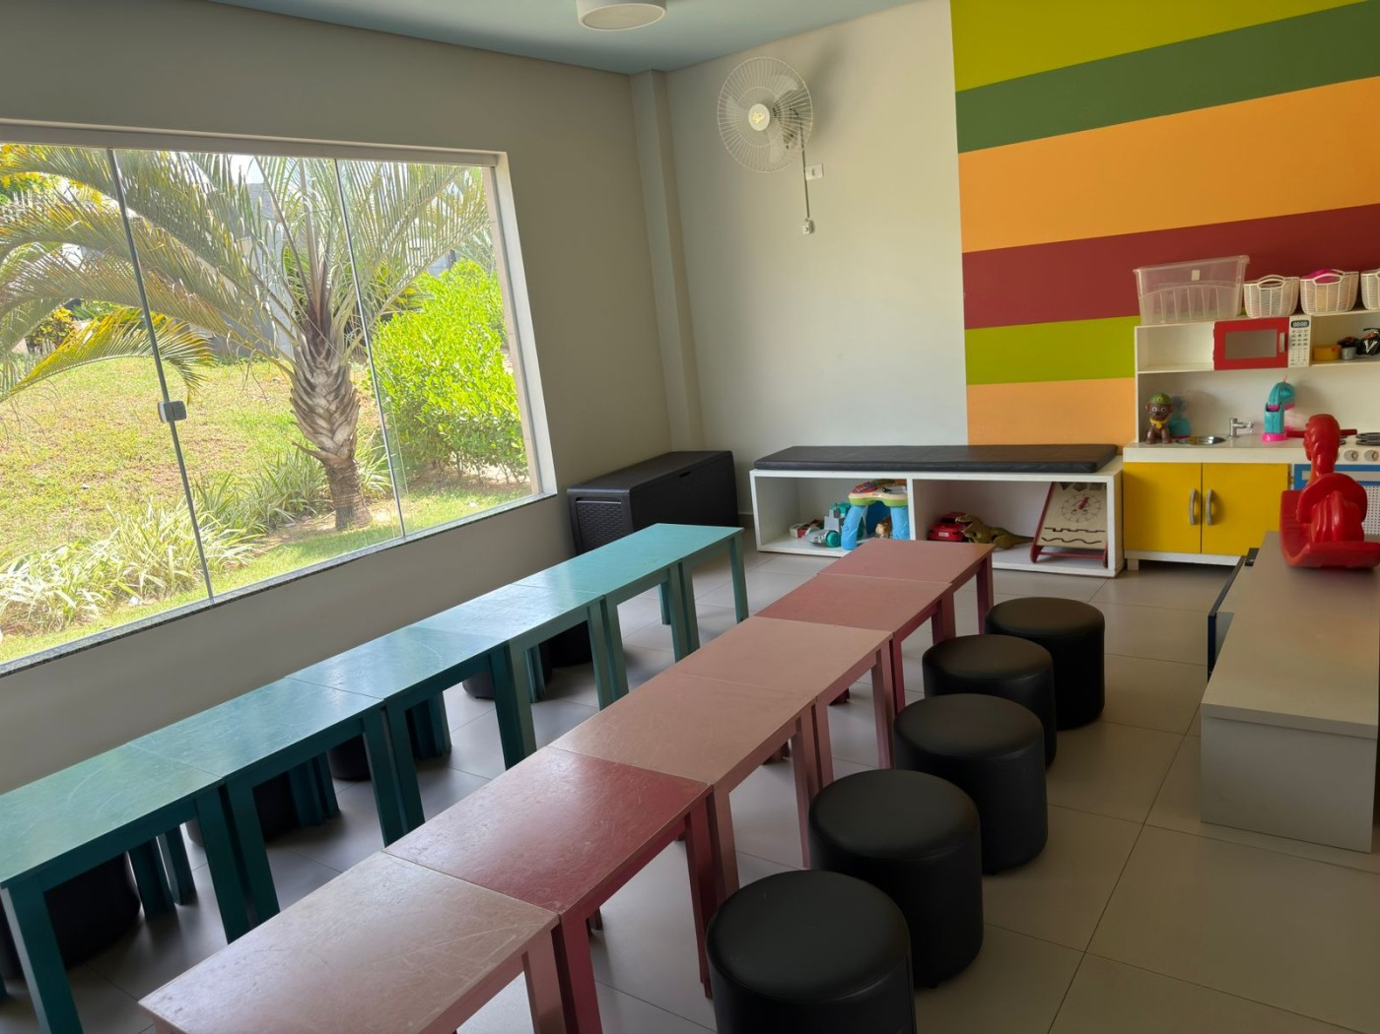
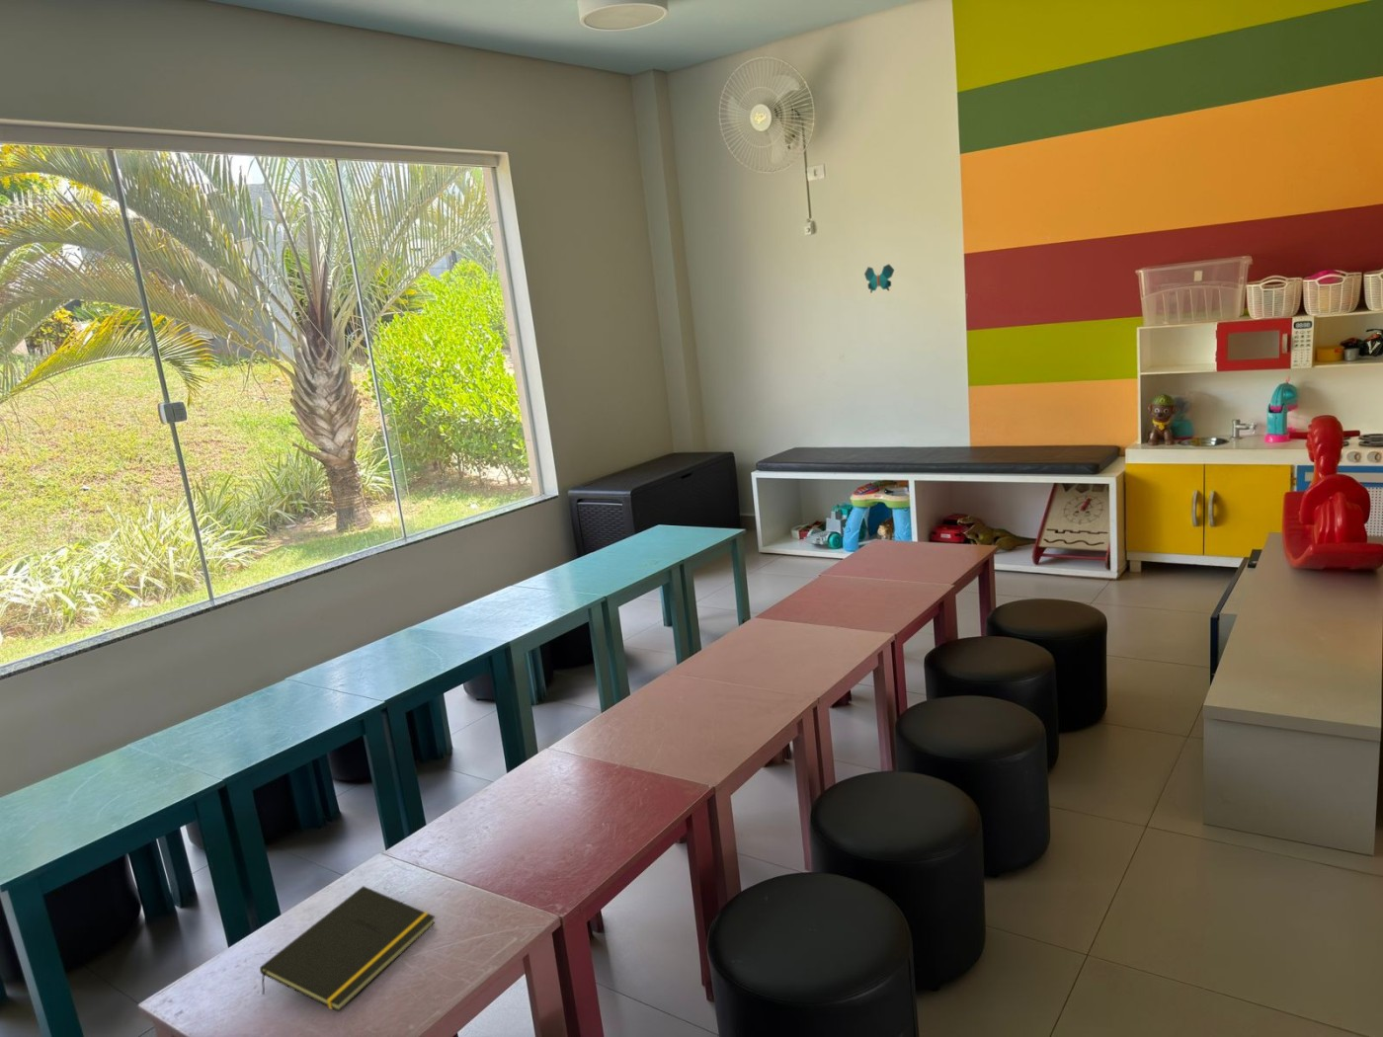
+ notepad (351, 943)
+ decorative butterfly (878, 279)
